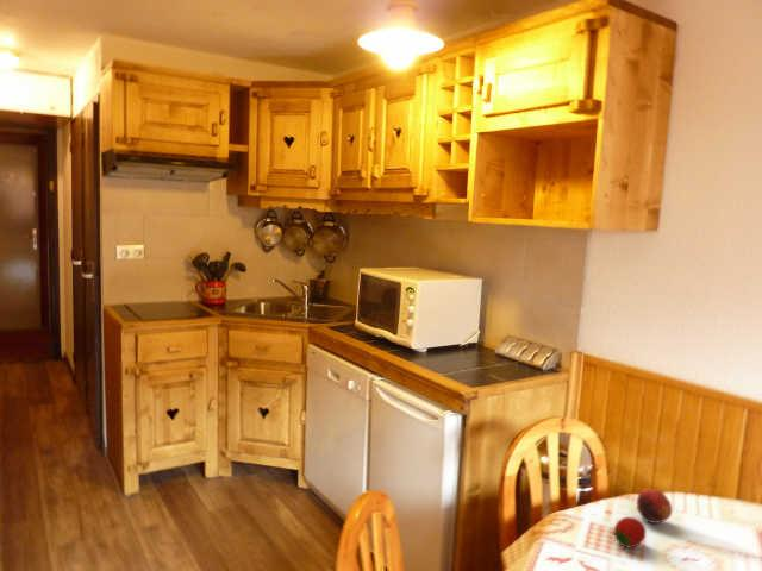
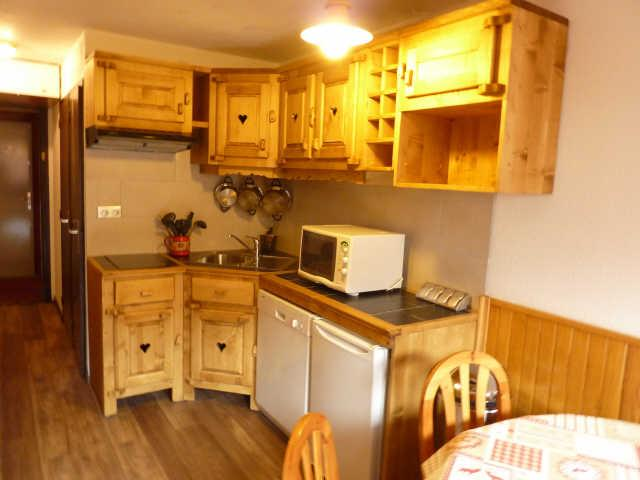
- fruit (630, 532)
- fruit (652, 506)
